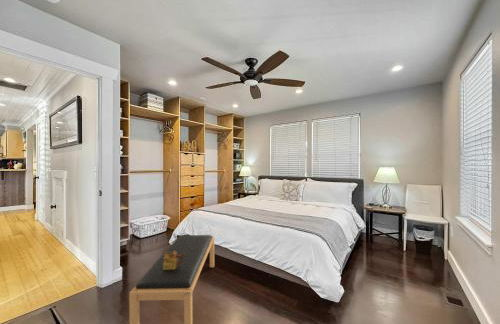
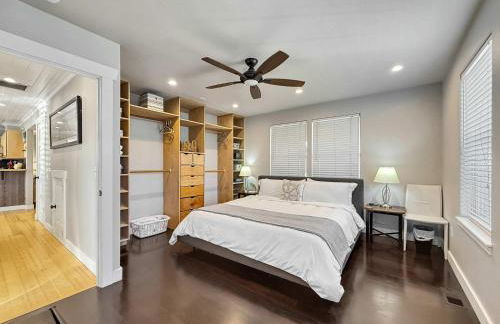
- teapot (174, 259)
- bench (183, 272)
